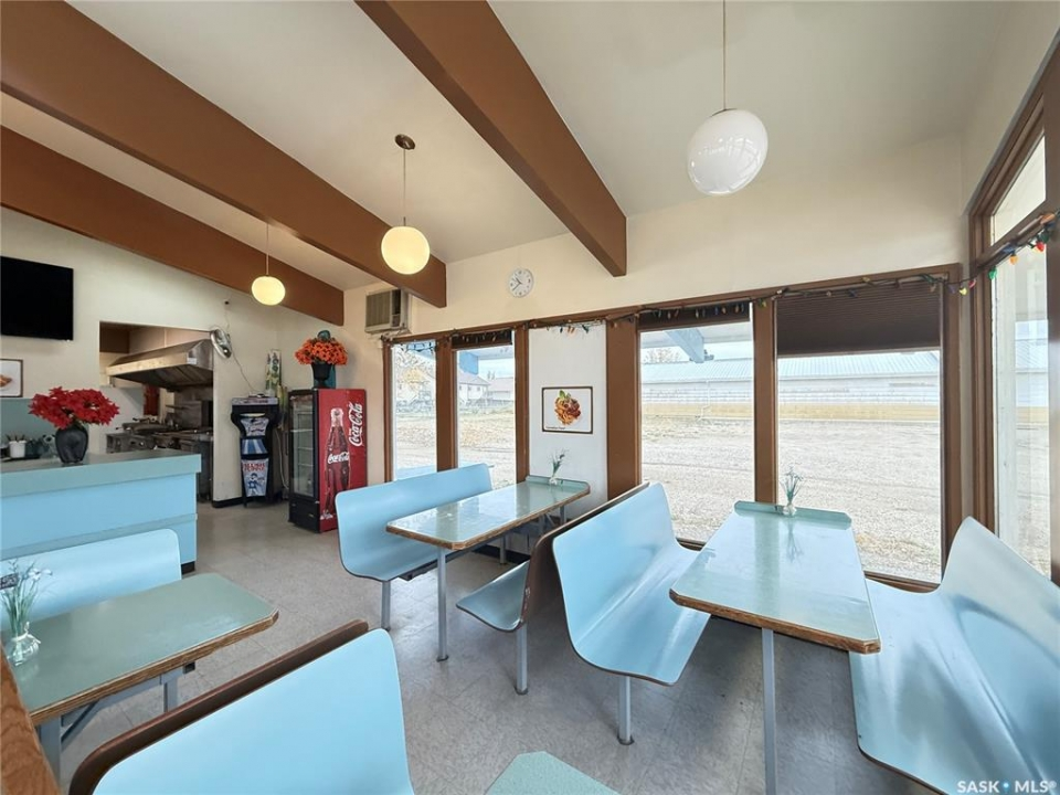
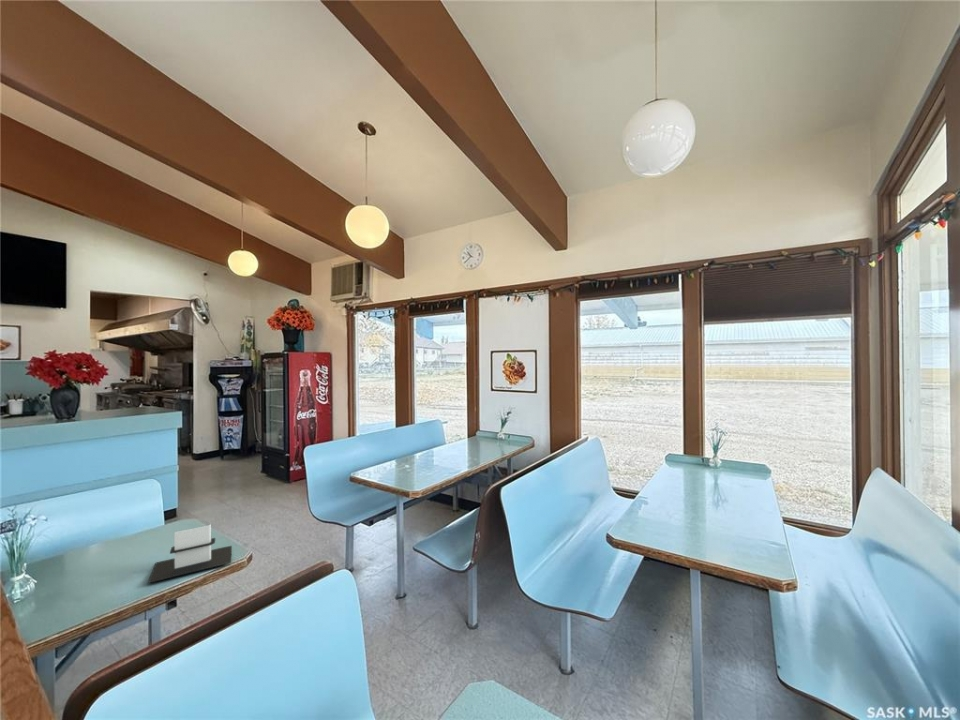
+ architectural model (193, 545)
